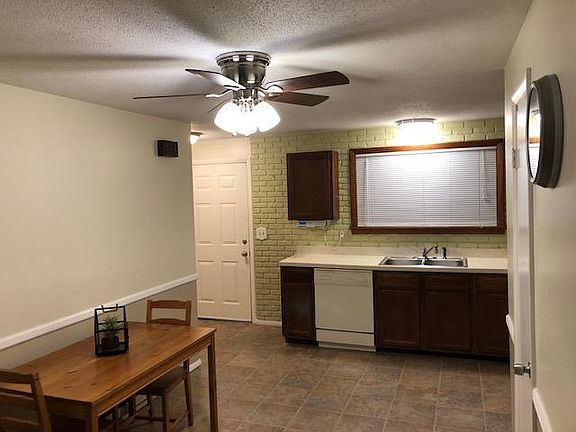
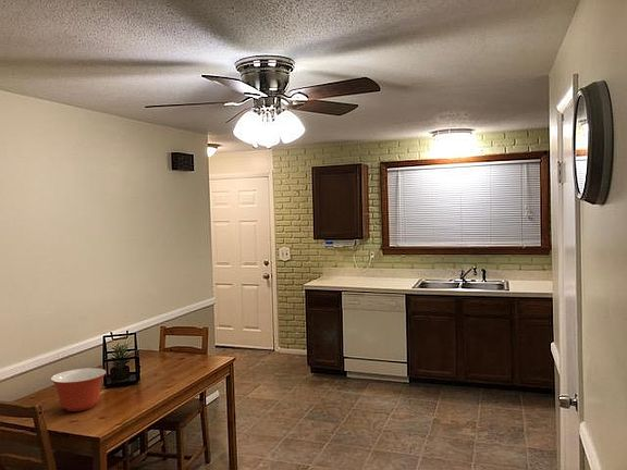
+ mixing bowl (79, 391)
